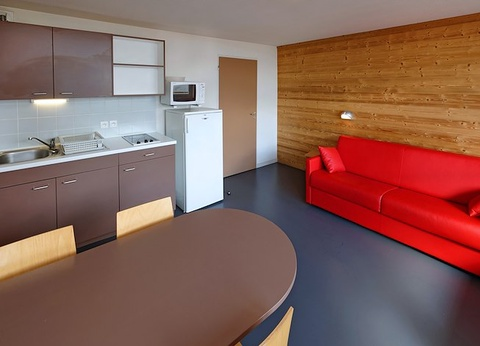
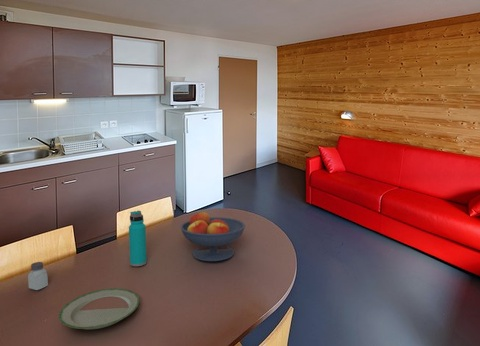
+ saltshaker (37, 275)
+ fruit bowl (213, 234)
+ plate (101, 309)
+ water bottle (137, 237)
